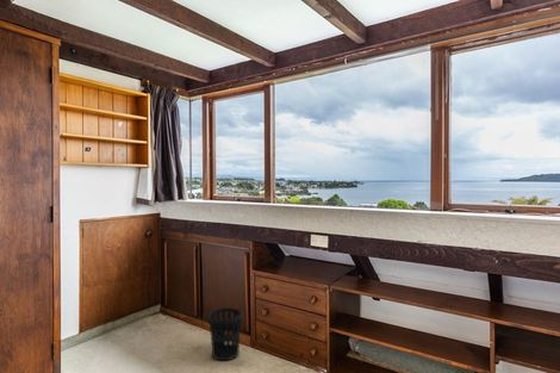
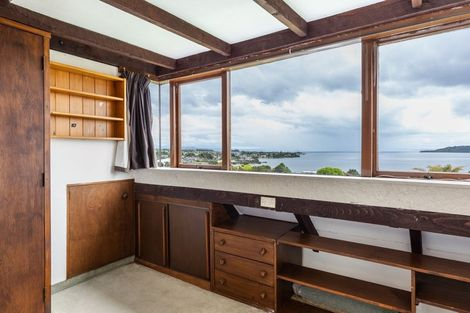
- wastebasket (224, 334)
